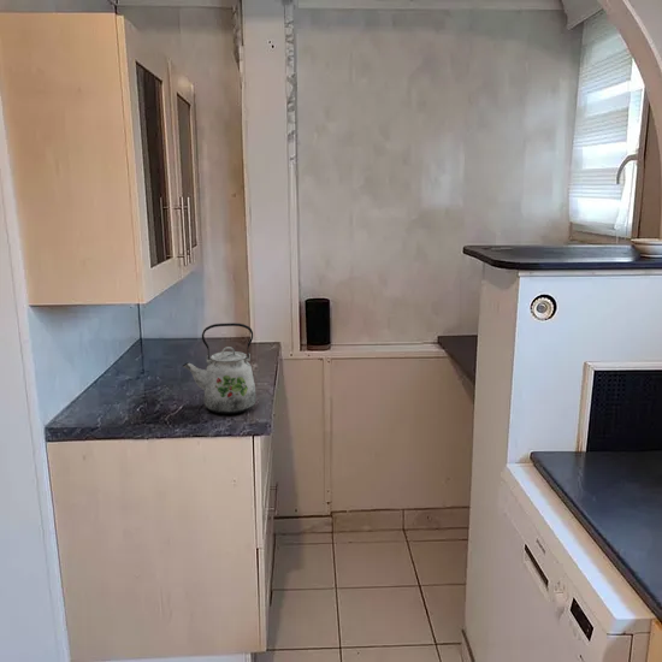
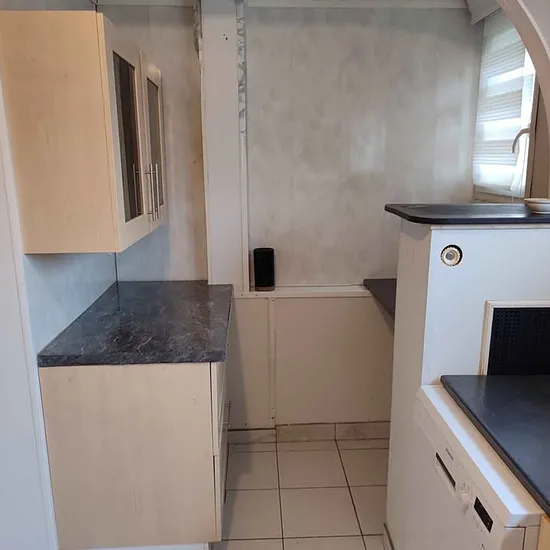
- kettle (218, 366)
